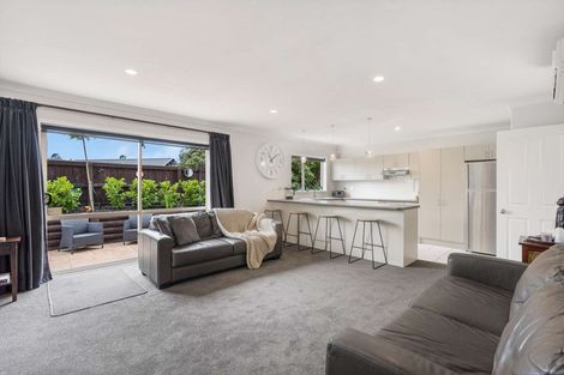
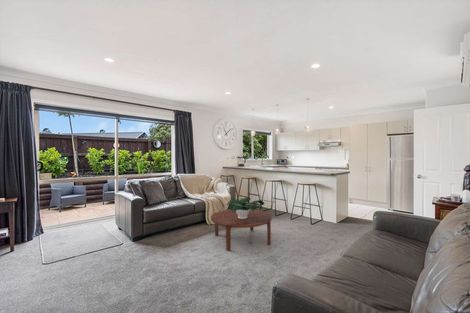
+ coffee table (241, 227)
+ potted plant (243, 209)
